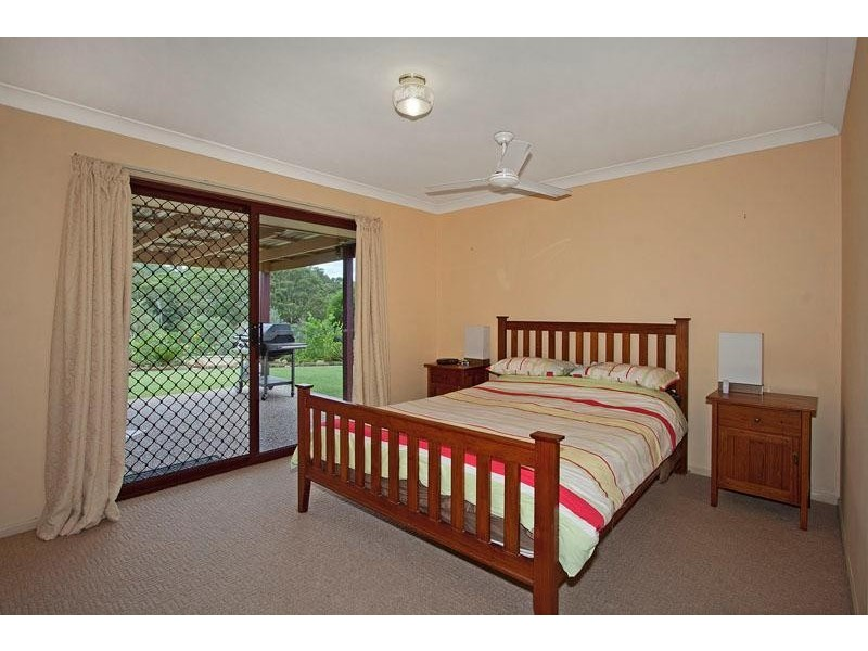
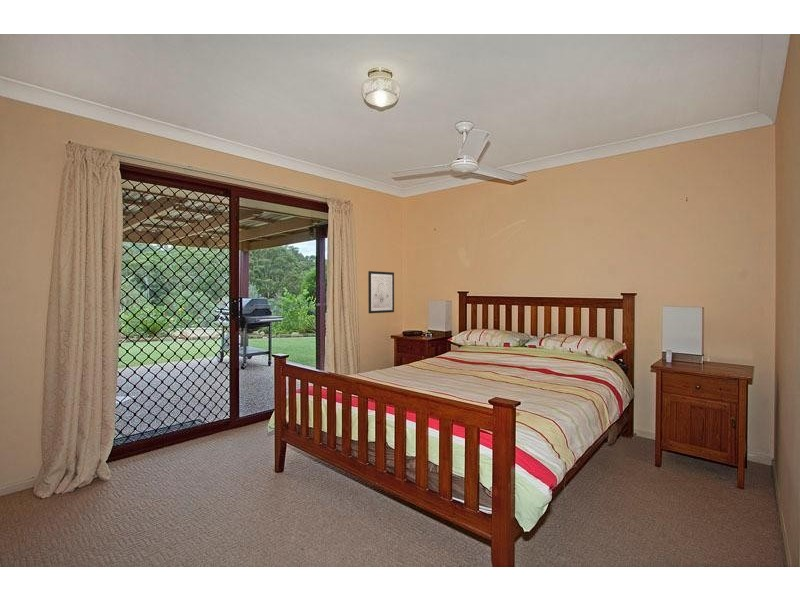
+ wall art (381, 292)
